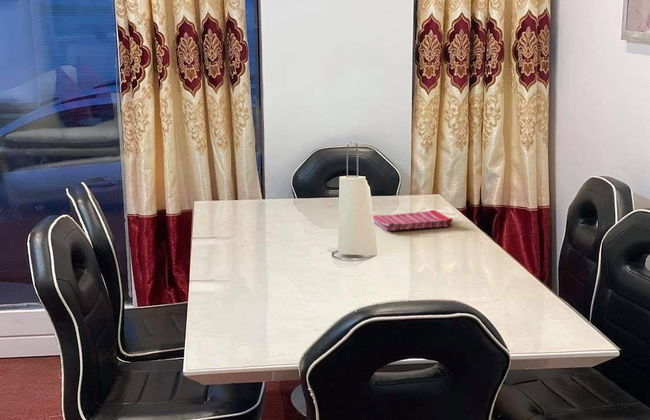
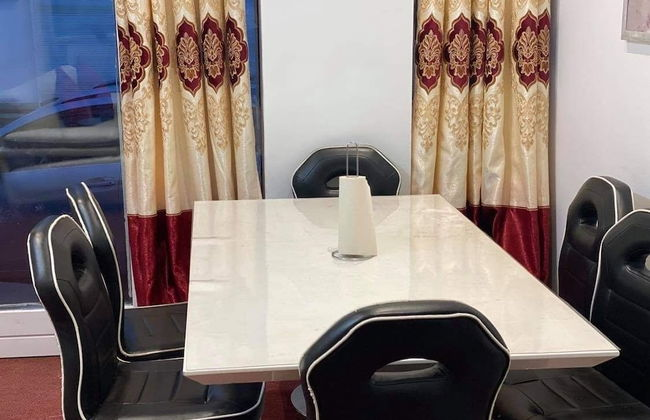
- dish towel (411, 219)
